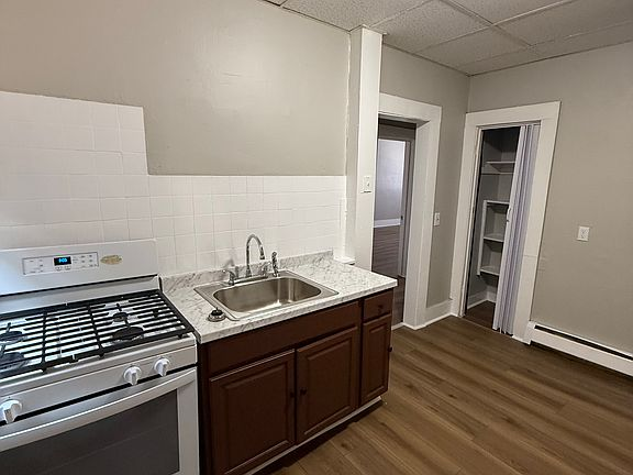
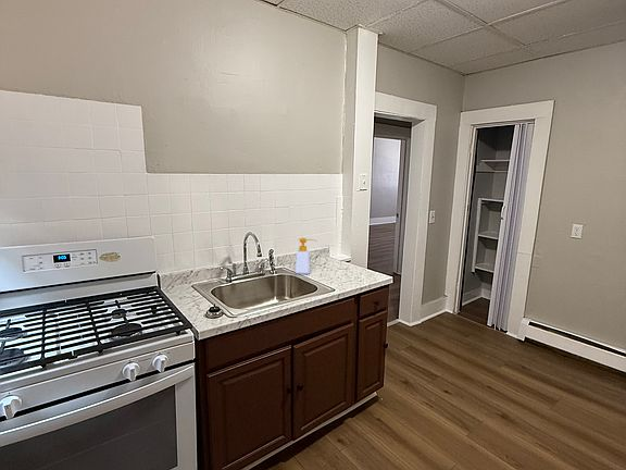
+ soap bottle (305, 255)
